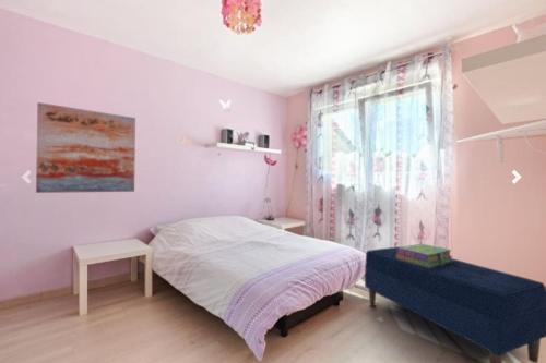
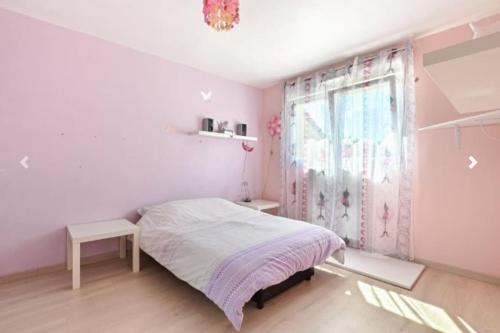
- wall art (91, 152)
- stack of books (424, 254)
- bench (438, 295)
